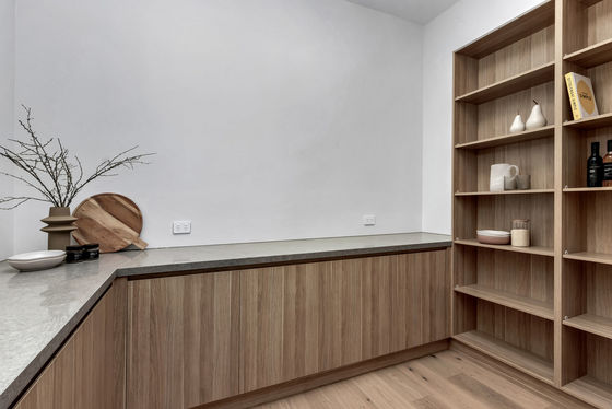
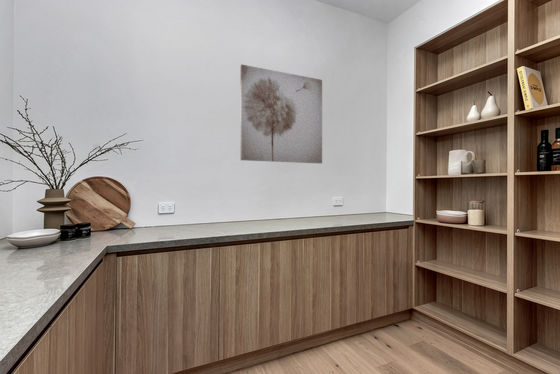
+ wall art (283, 117)
